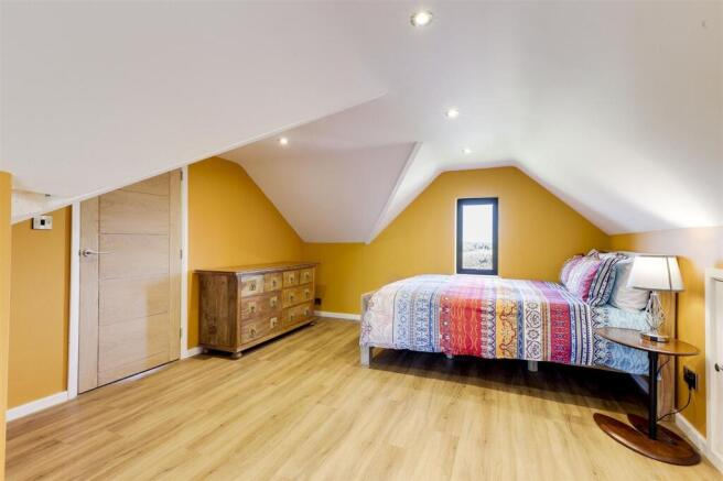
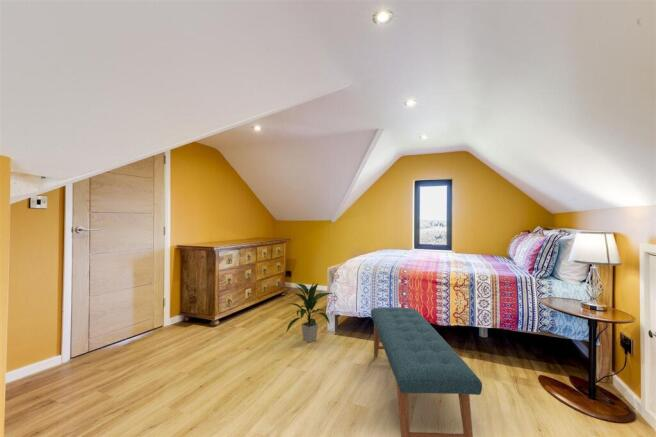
+ bench (410, 360)
+ indoor plant (307, 310)
